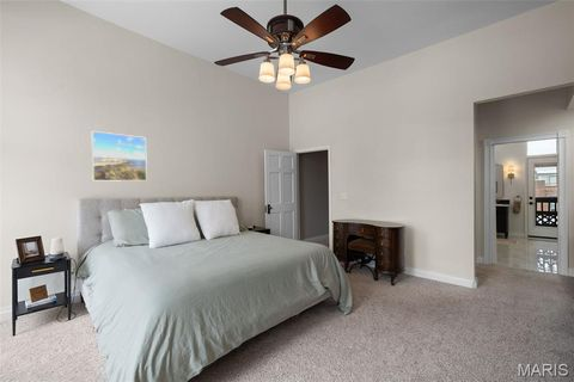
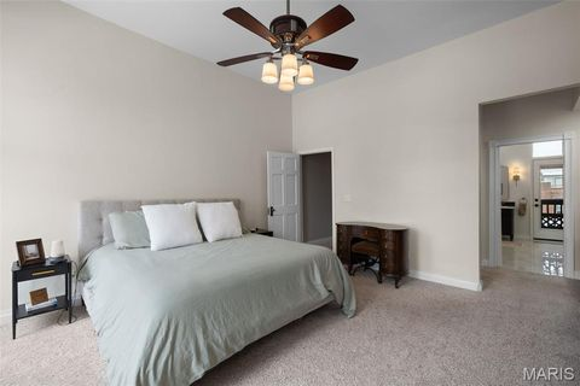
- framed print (121, 158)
